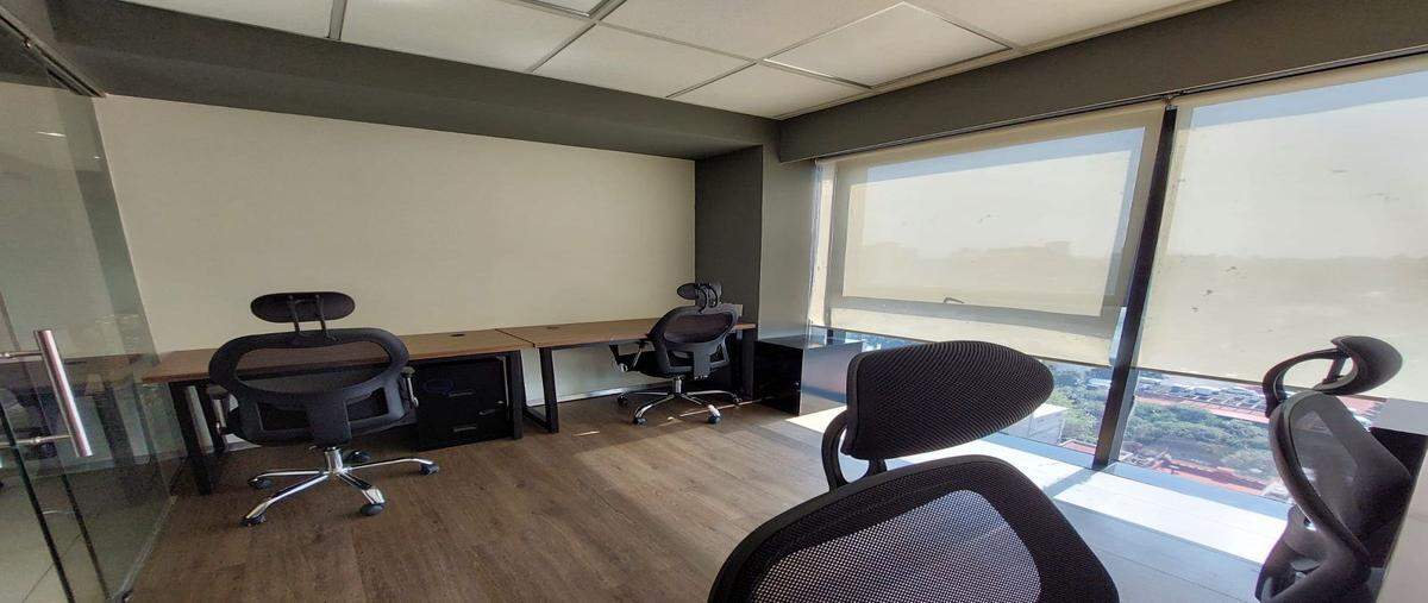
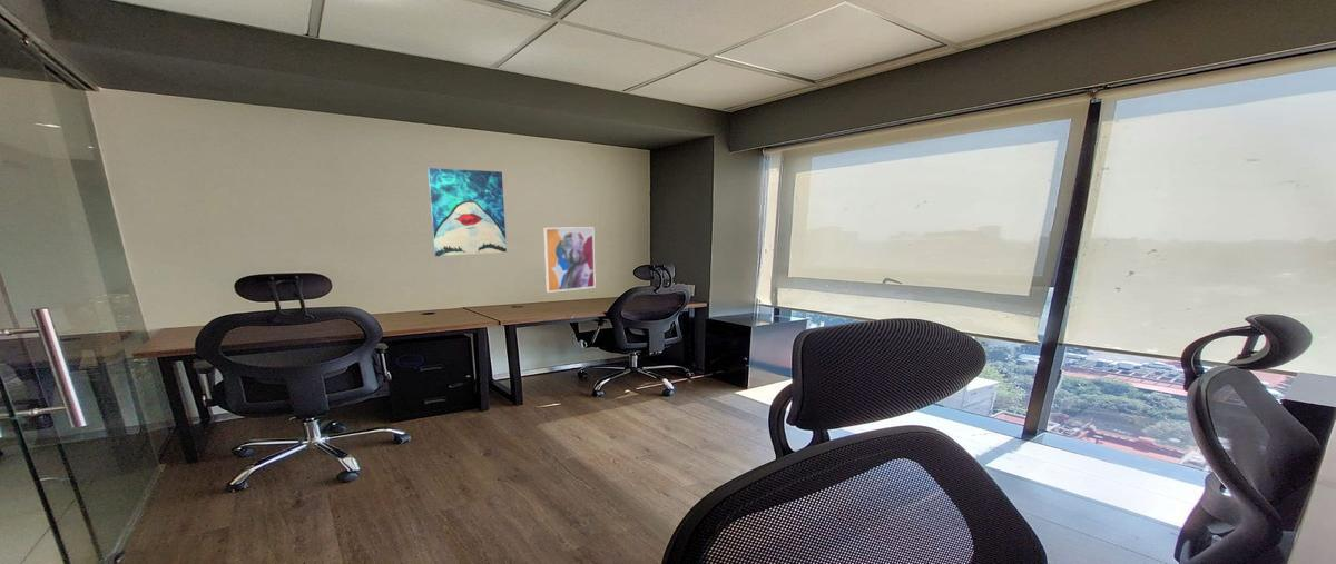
+ wall art (570, 258)
+ wall art (469, 212)
